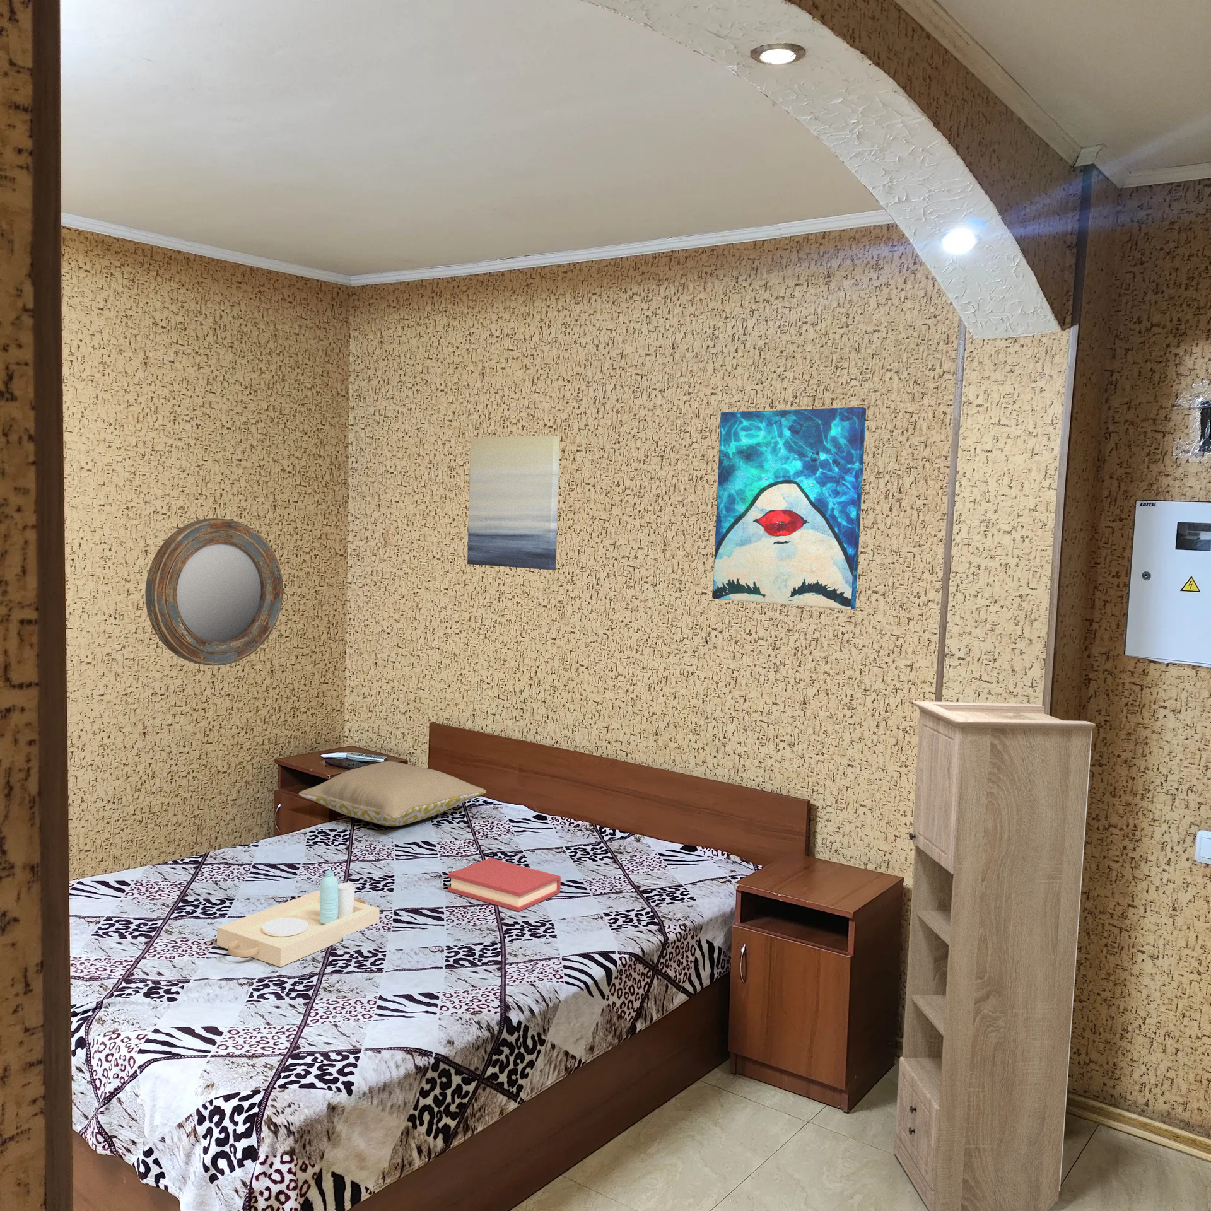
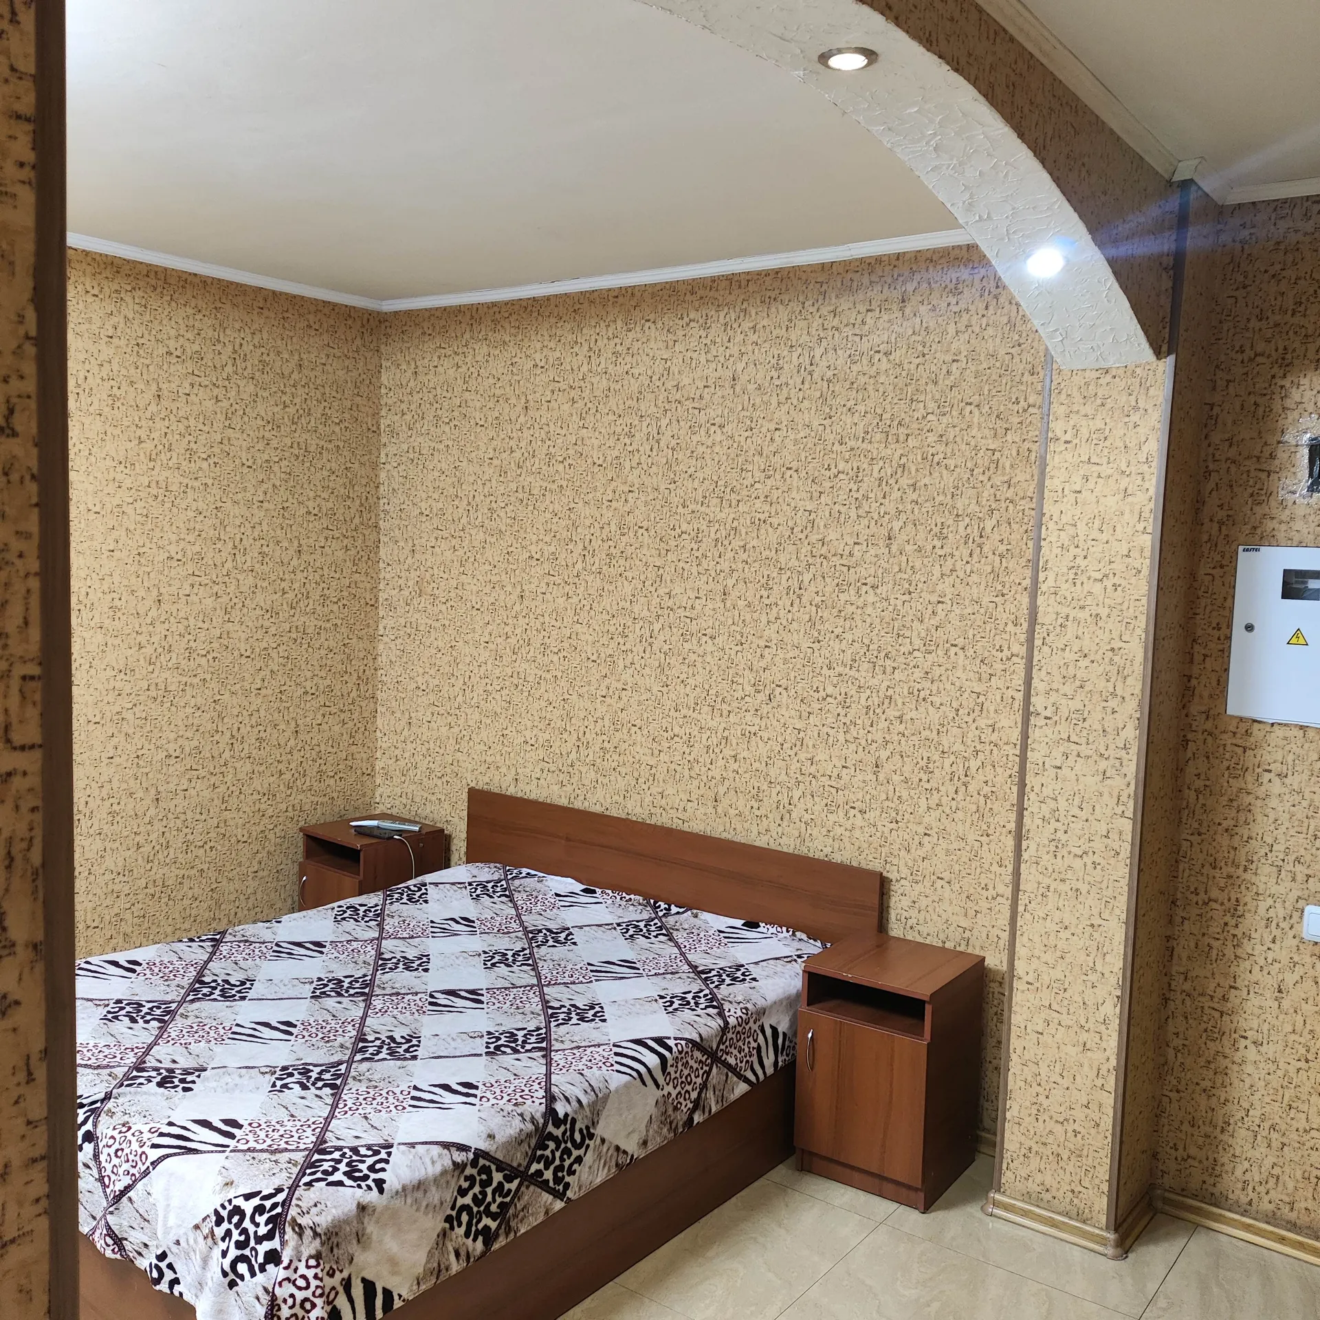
- hardback book (503, 883)
- home mirror (218, 591)
- storage cabinet (985, 950)
- pillow (394, 792)
- wall art (786, 507)
- serving tray (301, 903)
- wall art (512, 502)
